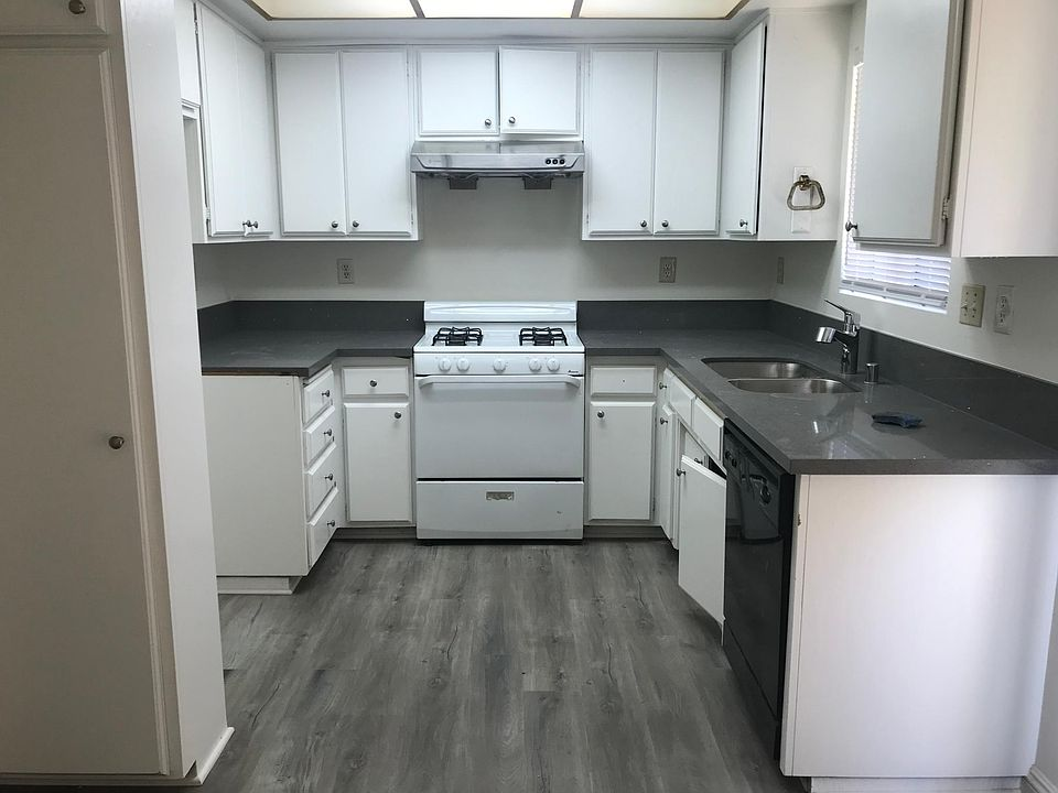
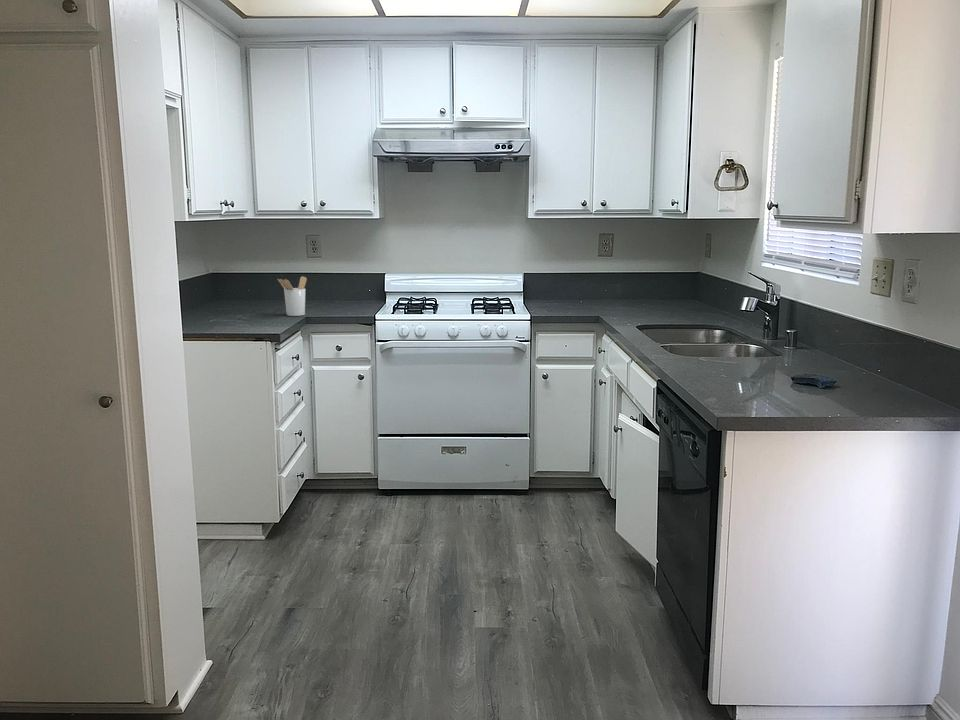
+ utensil holder (291, 295)
